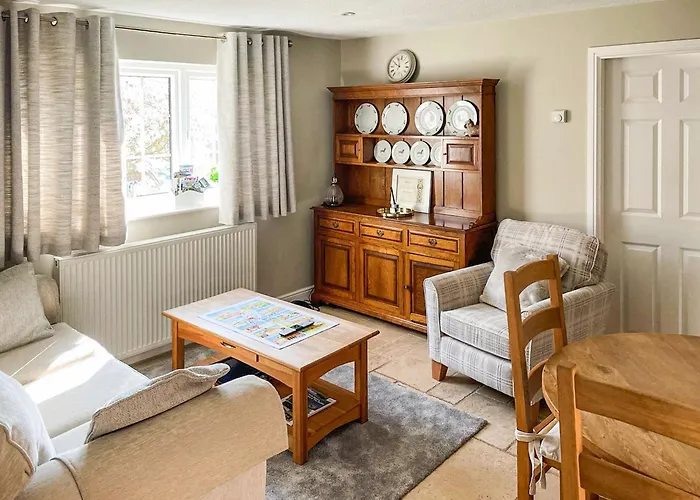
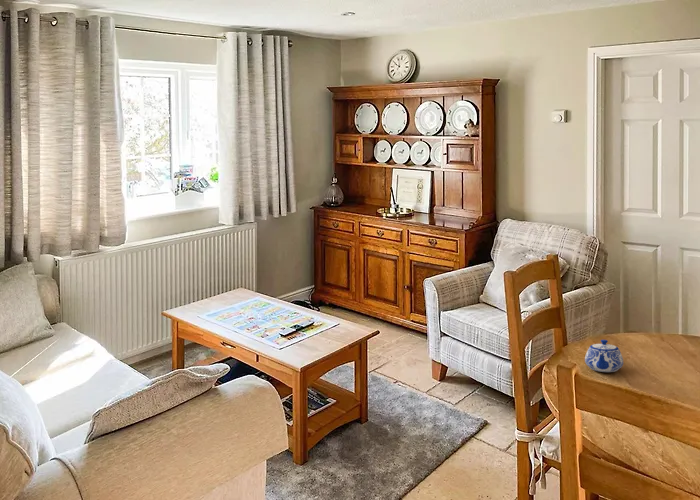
+ teapot (603, 355)
